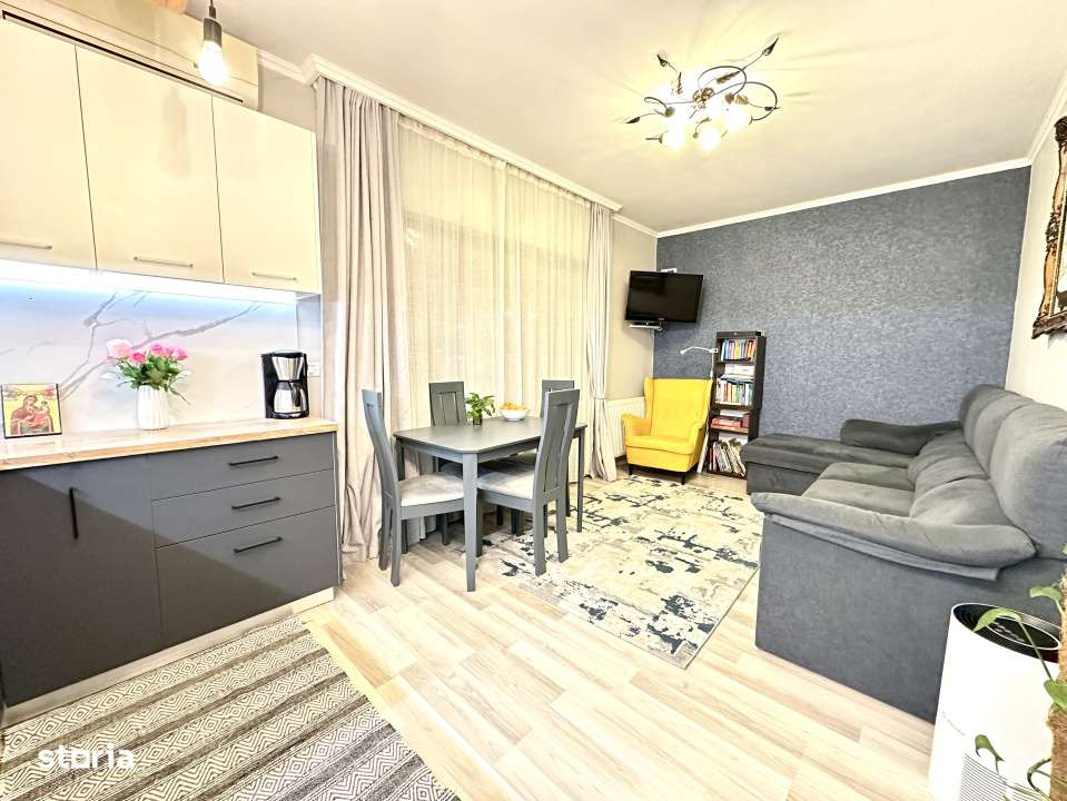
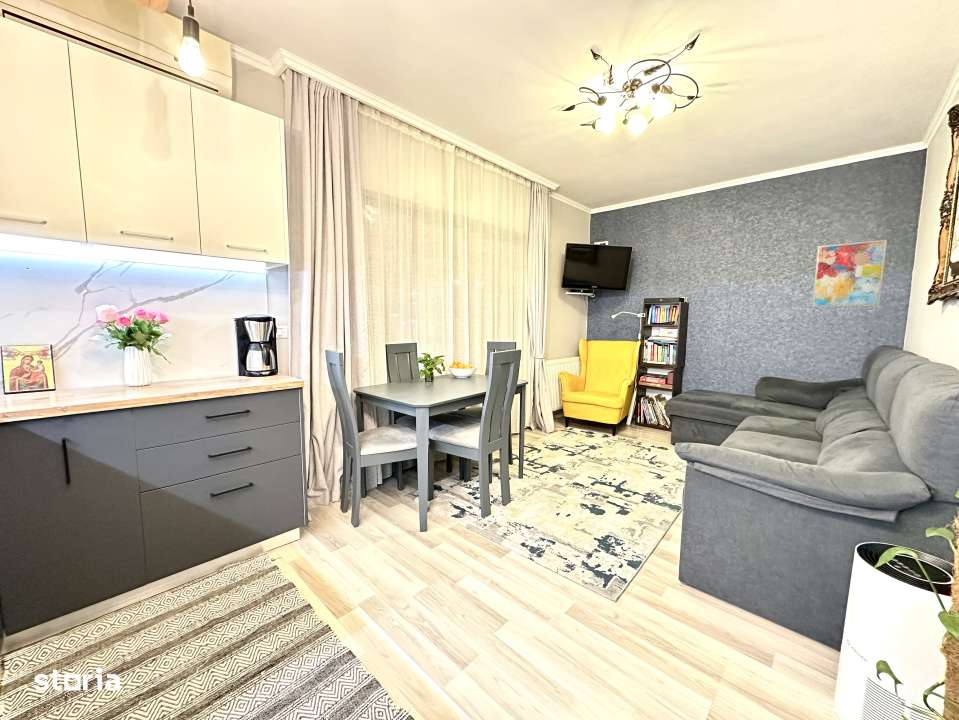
+ wall art (847, 275)
